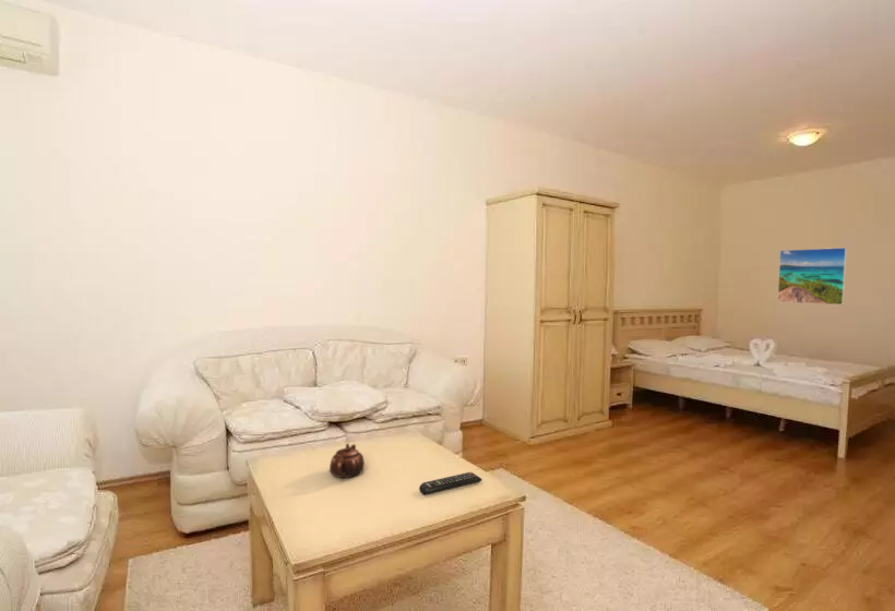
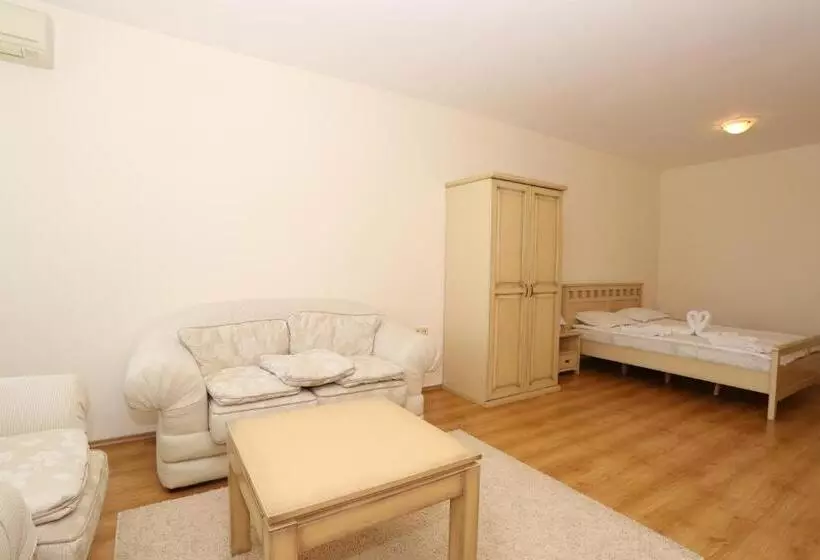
- teapot (346, 458)
- remote control (451, 482)
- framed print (810, 276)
